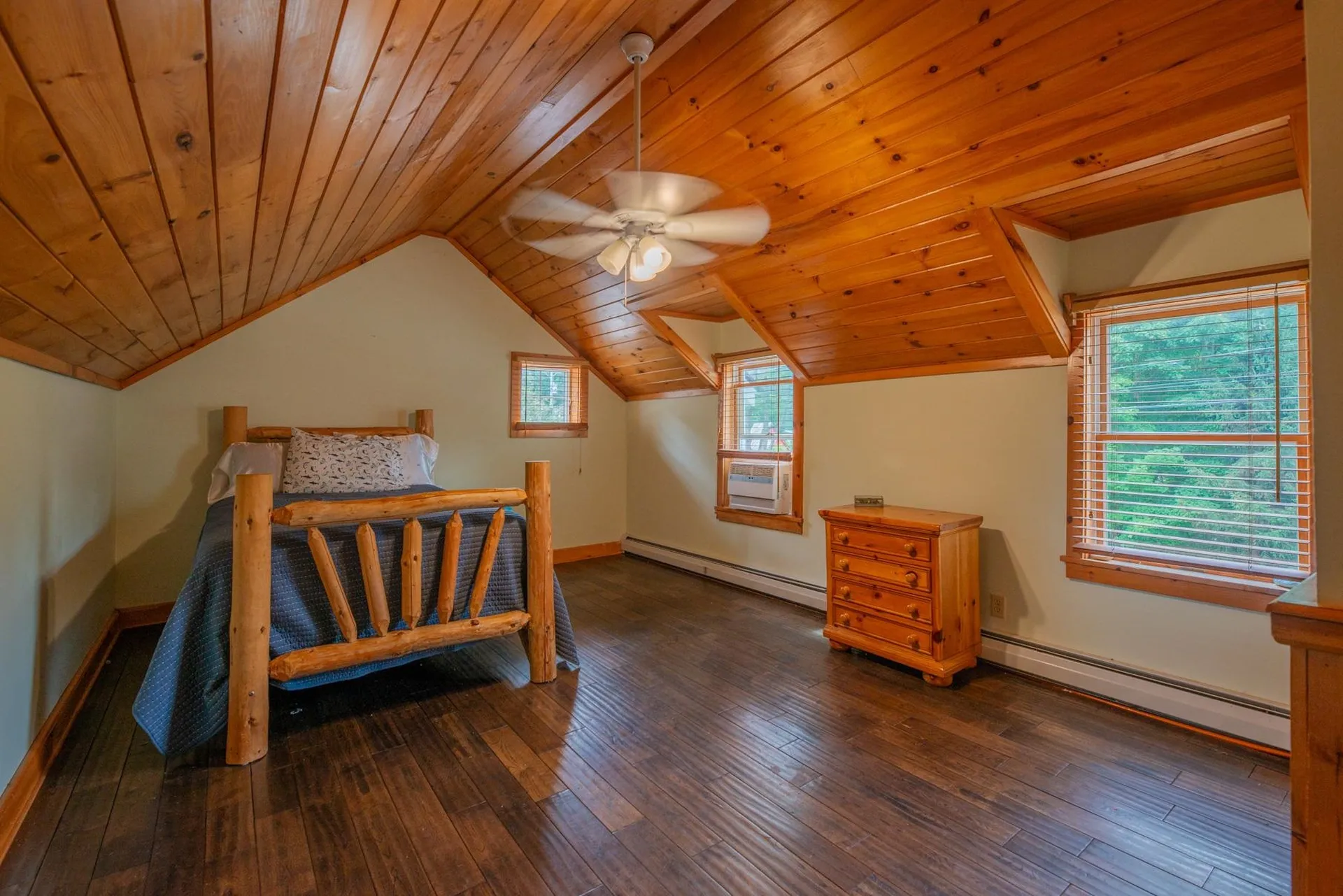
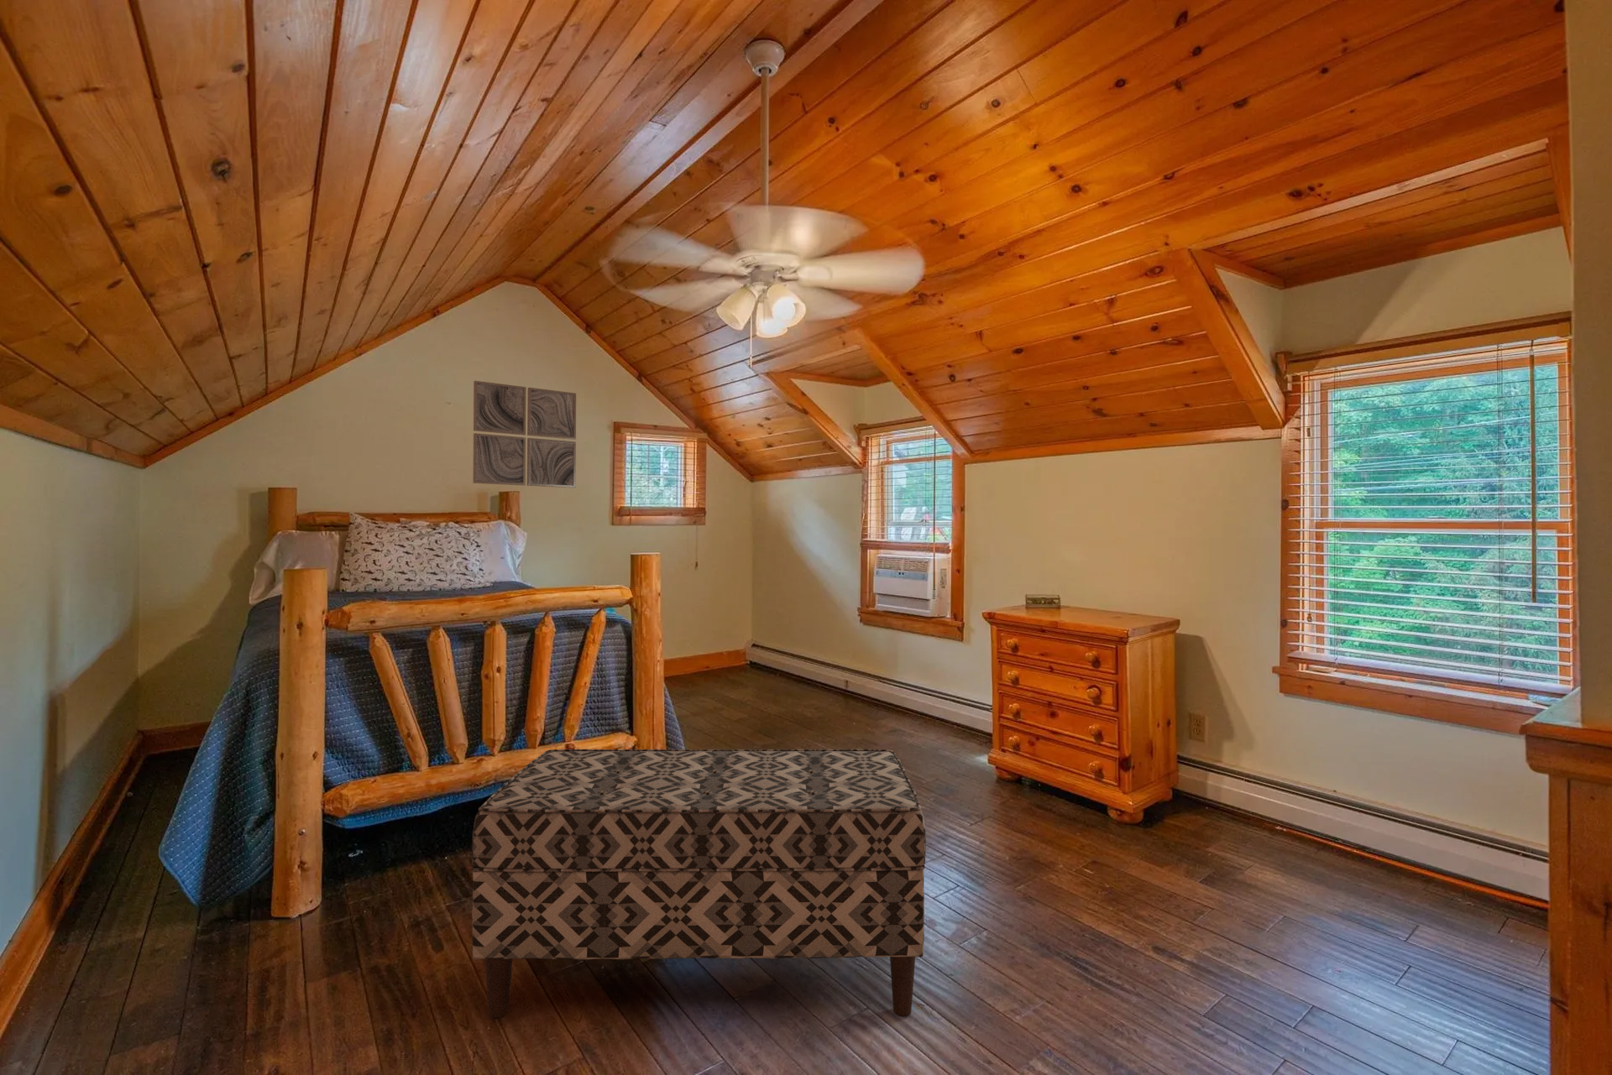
+ bench (711, 870)
+ wall art (525, 437)
